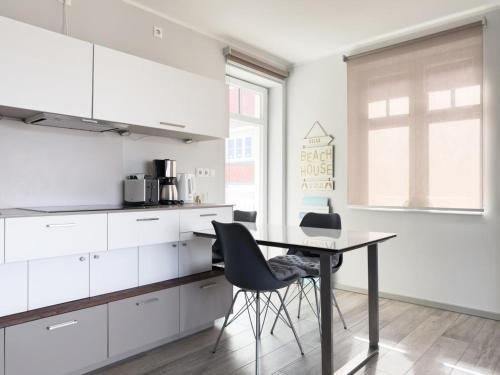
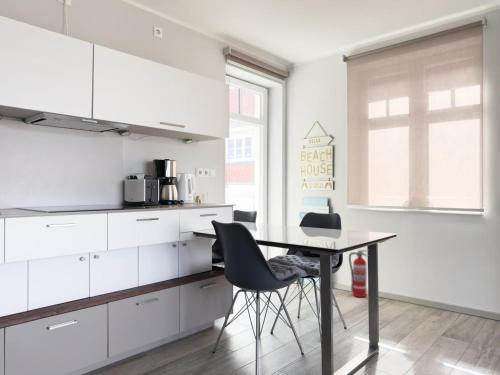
+ fire extinguisher (359, 272)
